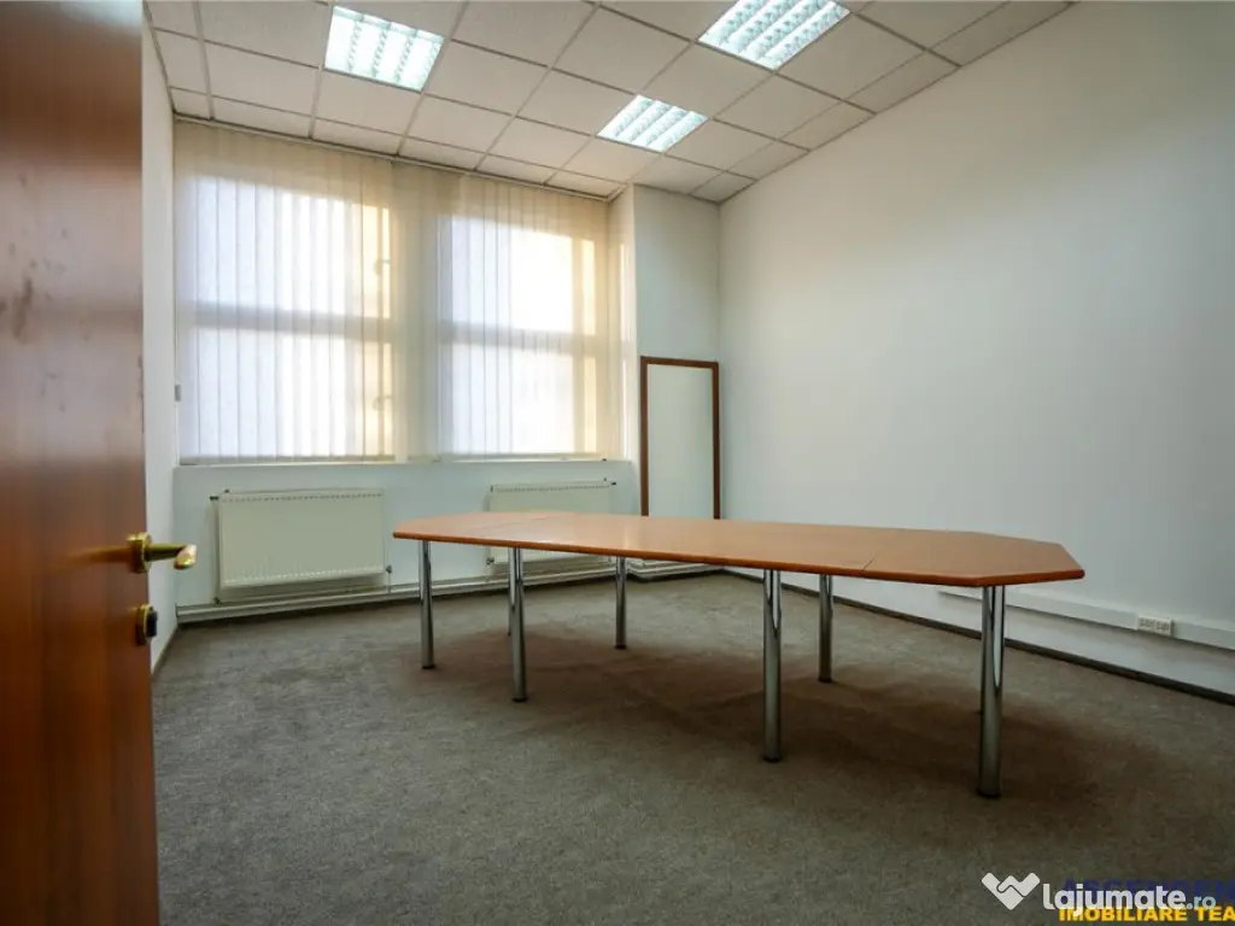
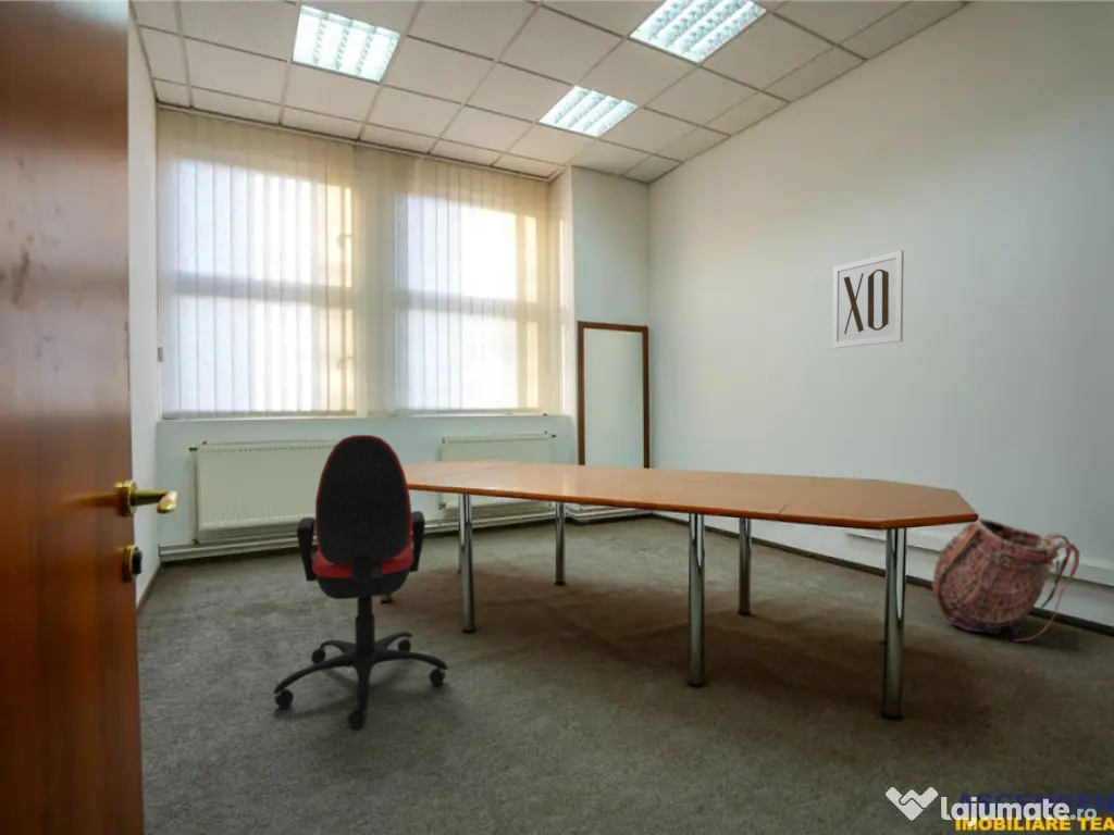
+ backpack (1005, 573)
+ wall art (866, 302)
+ office chair (363, 560)
